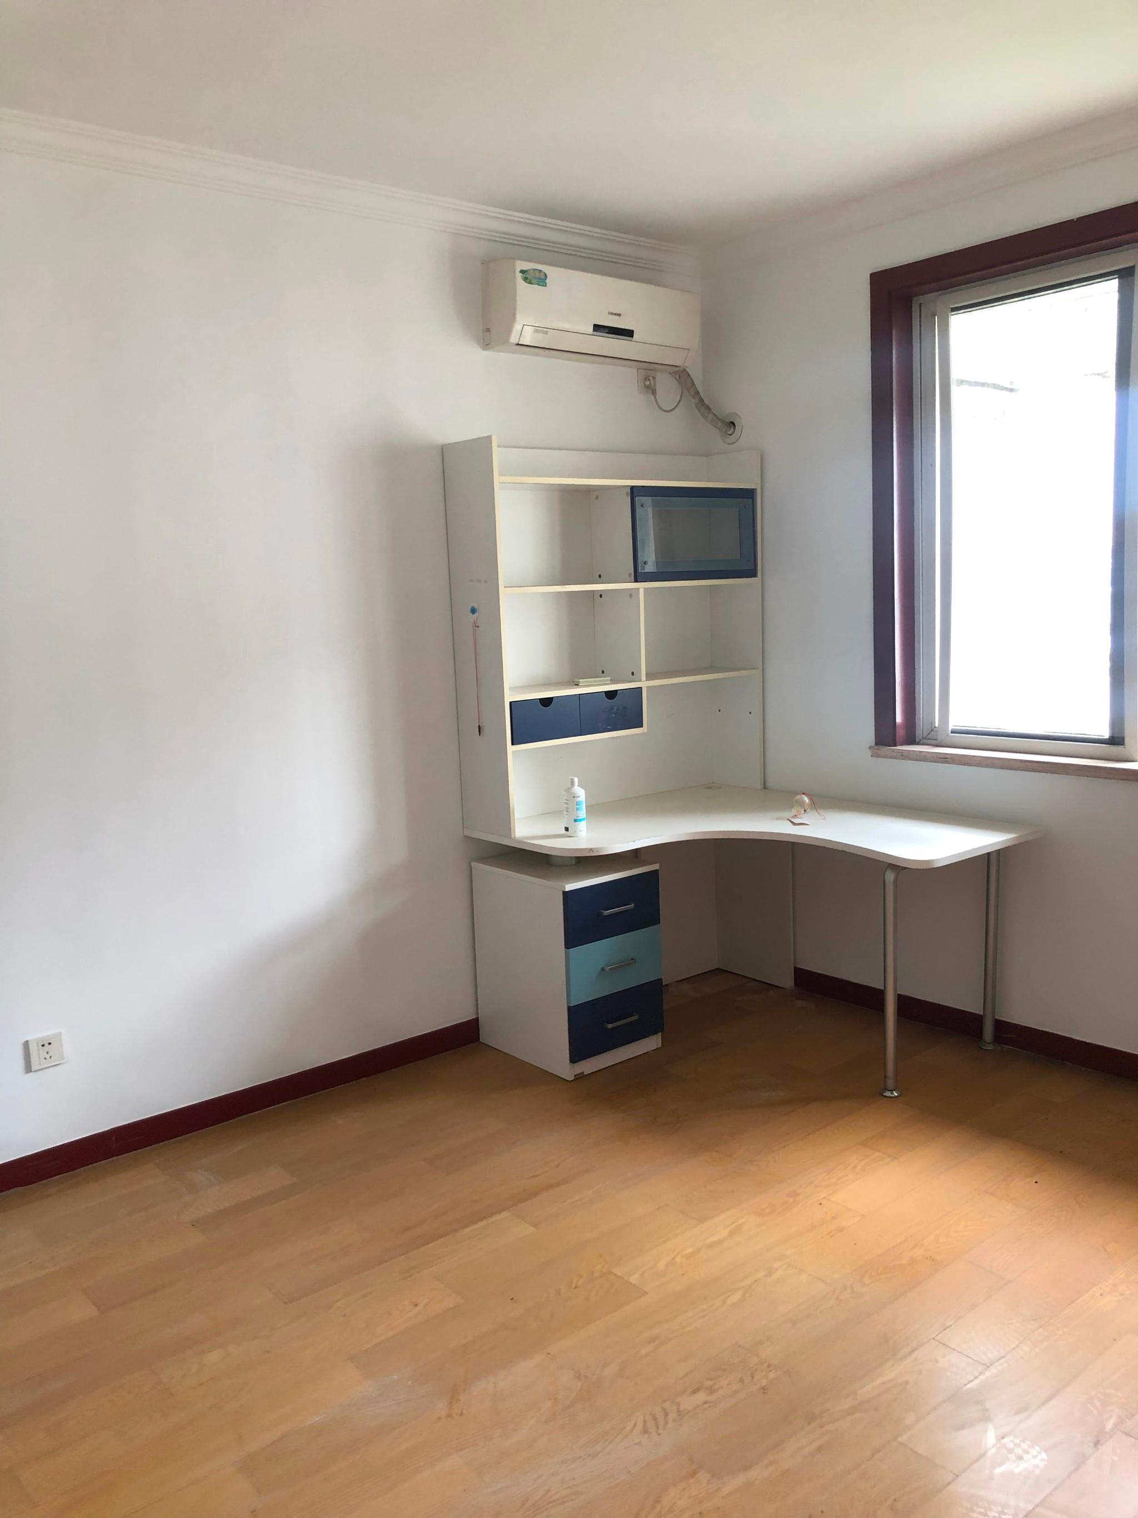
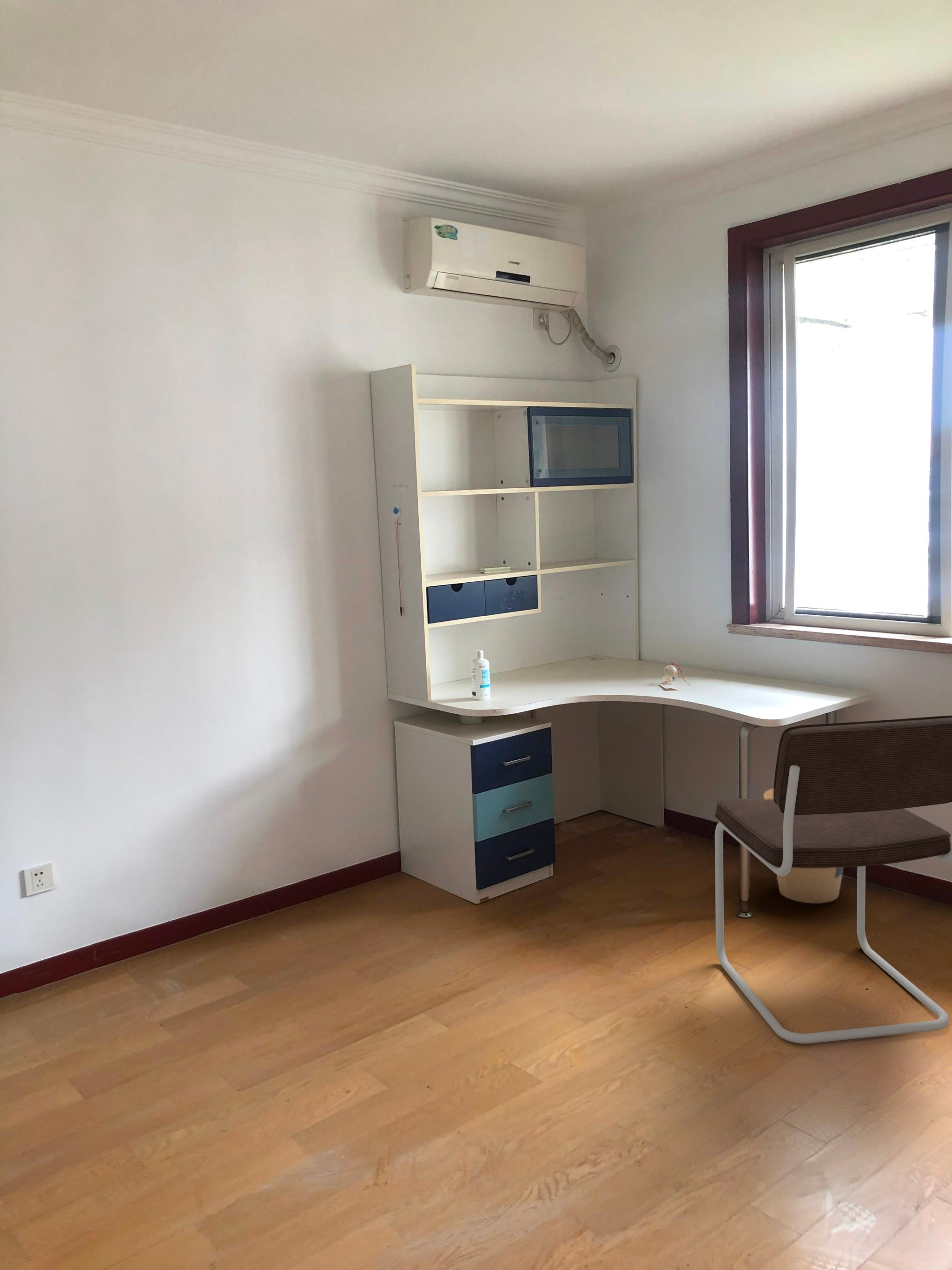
+ trash can (809, 868)
+ chair (832, 852)
